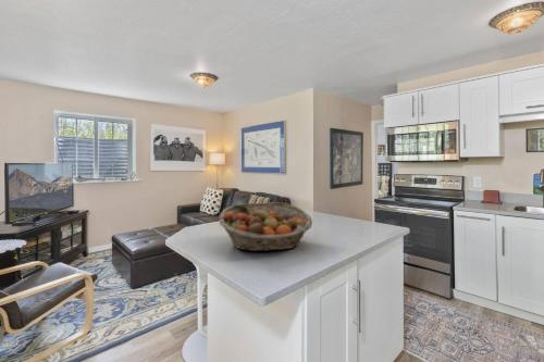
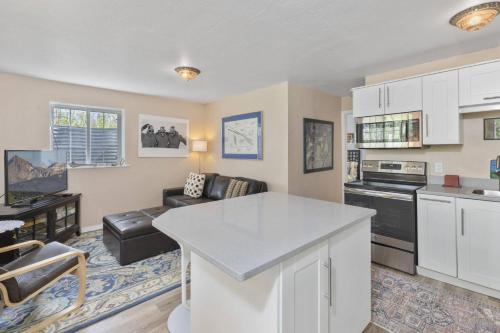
- fruit basket (265, 224)
